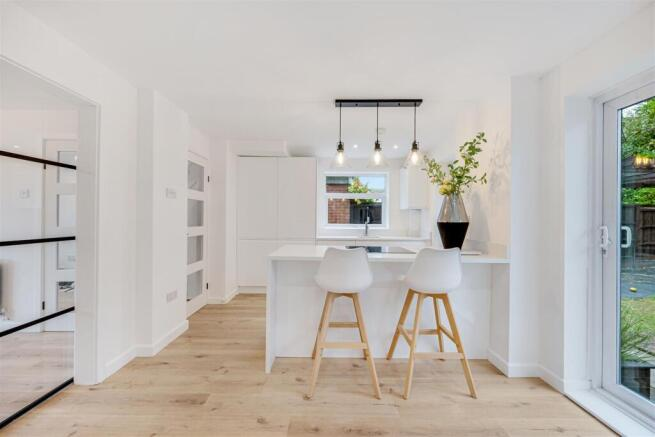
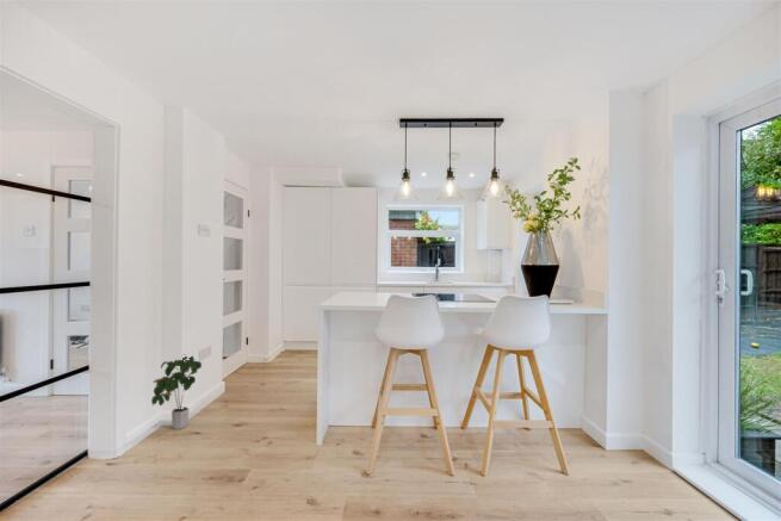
+ potted plant (178, 391)
